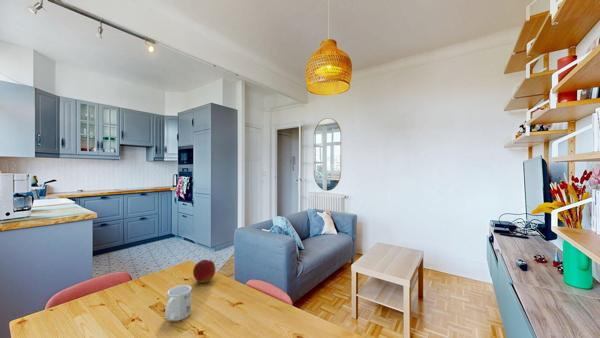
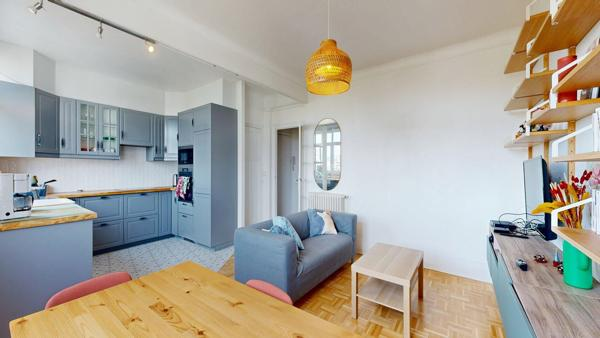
- apple (204, 270)
- mug (176, 304)
